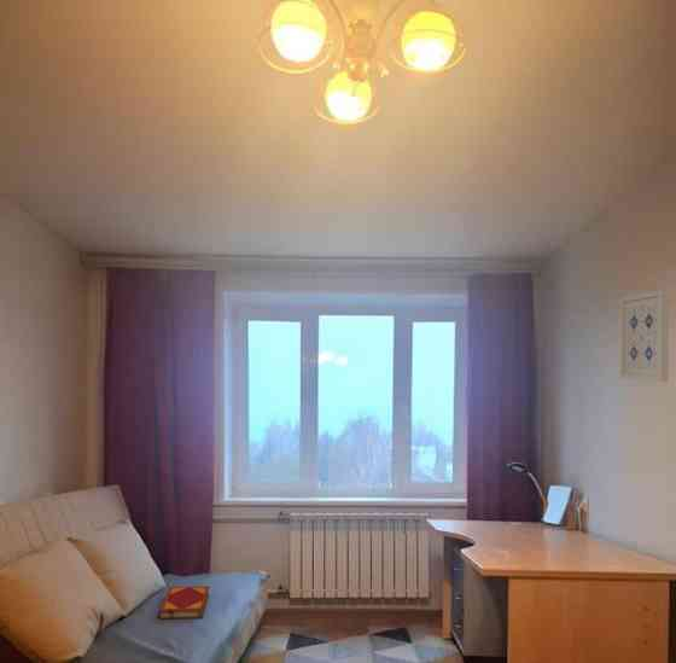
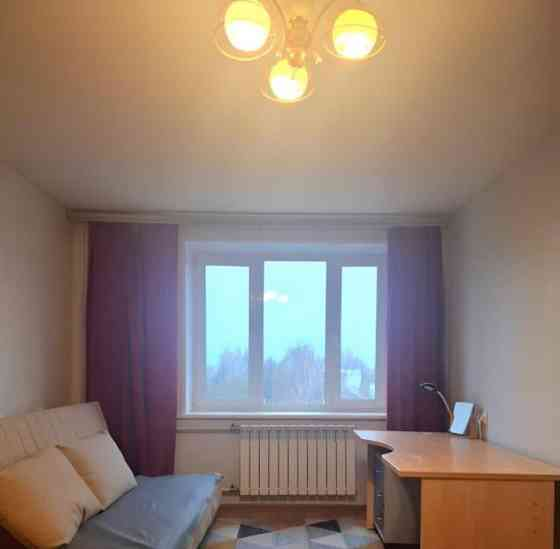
- wall art (642, 337)
- hardback book (185, 601)
